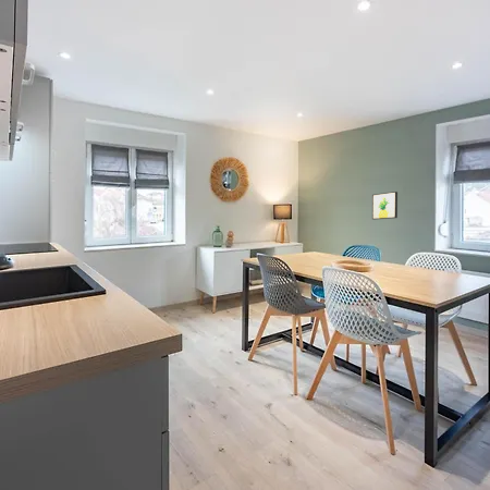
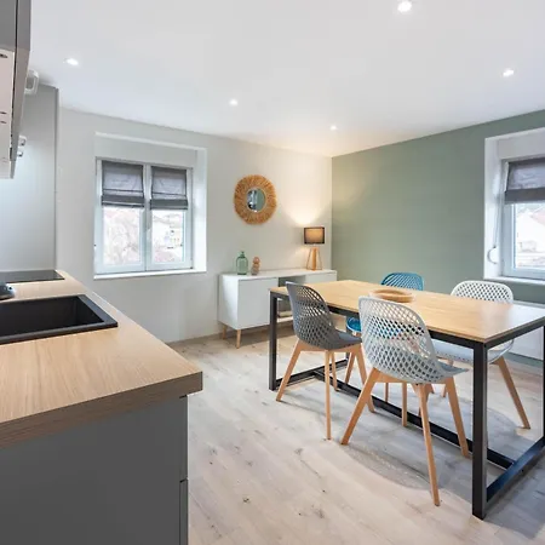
- wall art (384, 206)
